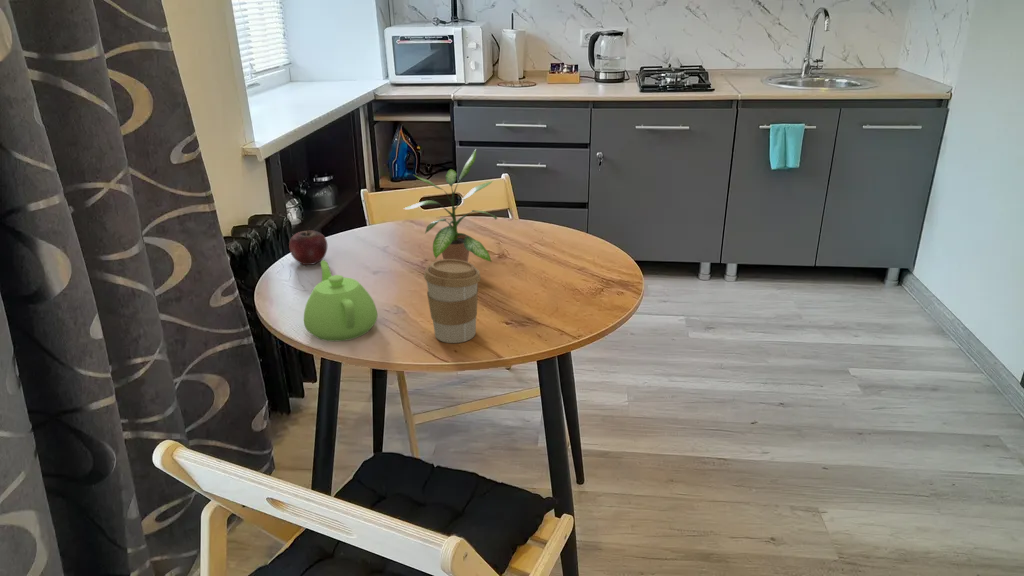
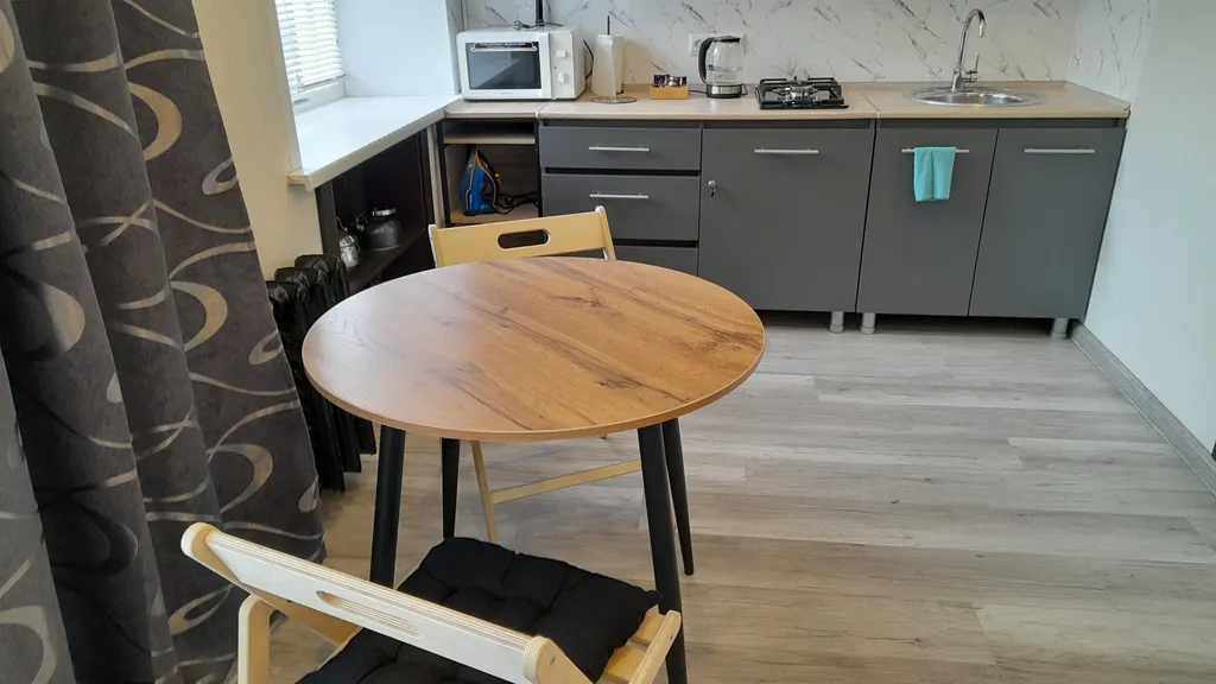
- apple (308, 245)
- teapot (338, 301)
- potted plant (464, 215)
- coffee cup (453, 299)
